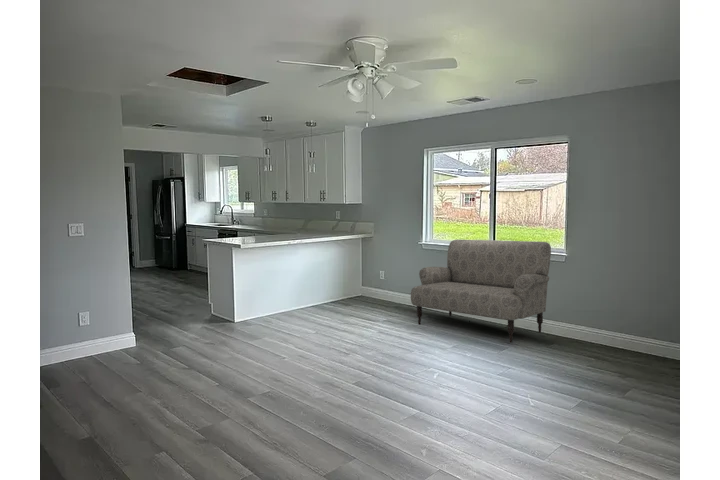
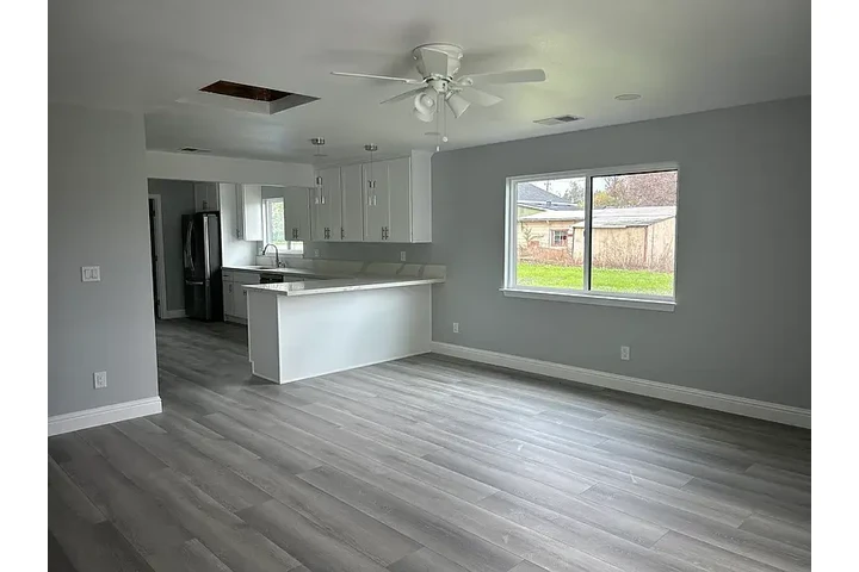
- sofa (478, 285)
